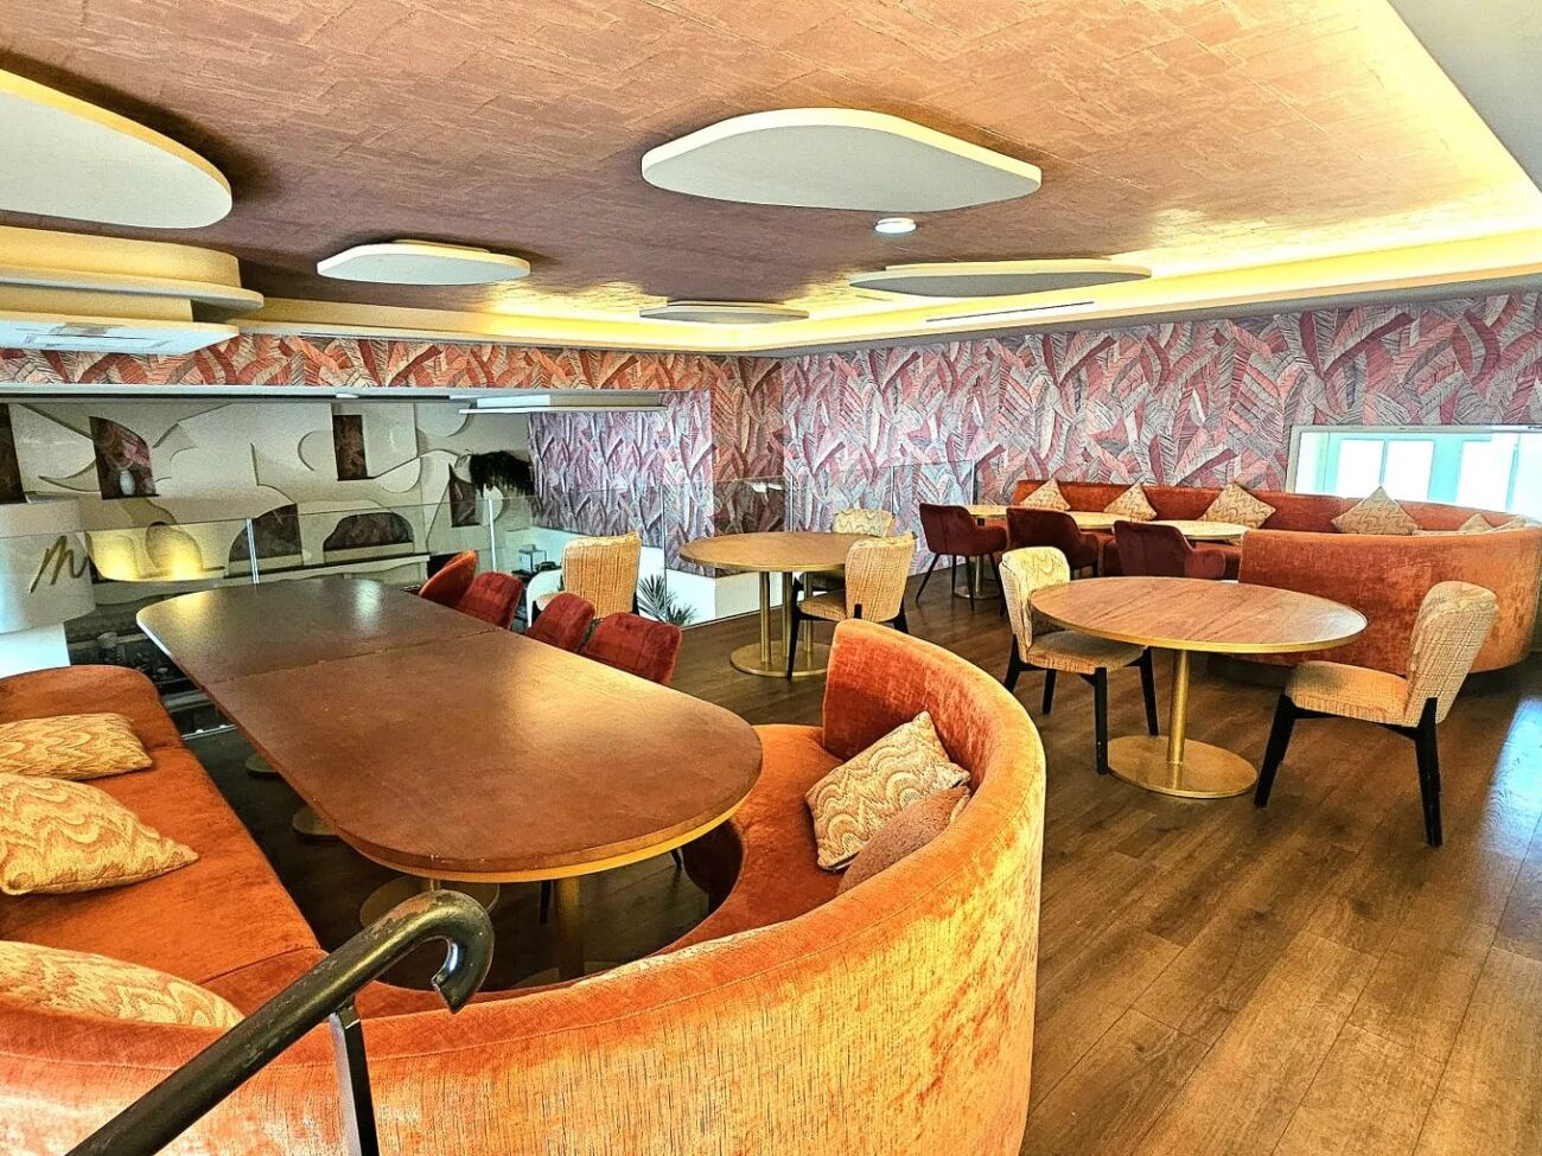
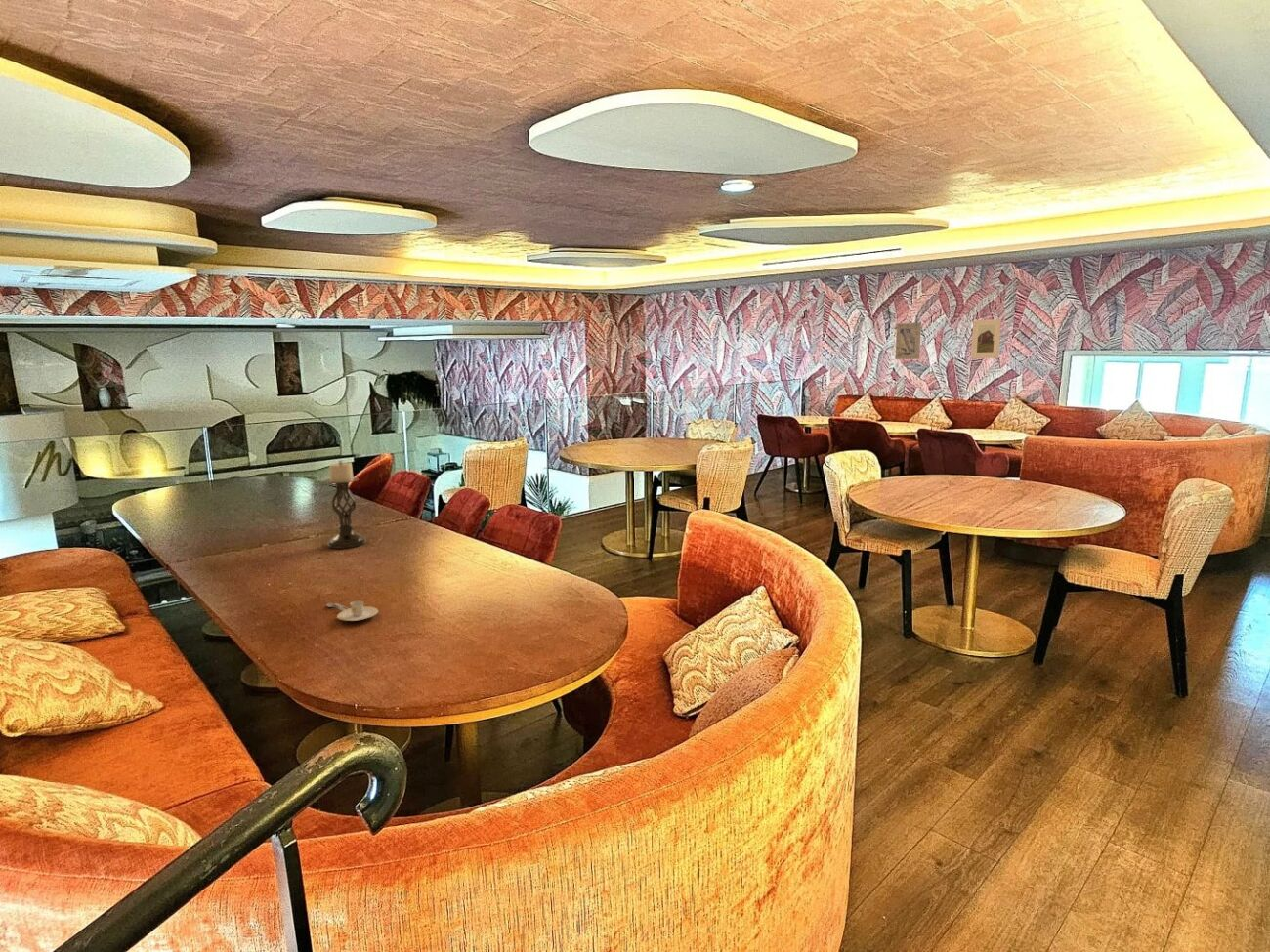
+ wall art (908, 341)
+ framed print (986, 339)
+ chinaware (346, 607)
+ candle holder (345, 503)
